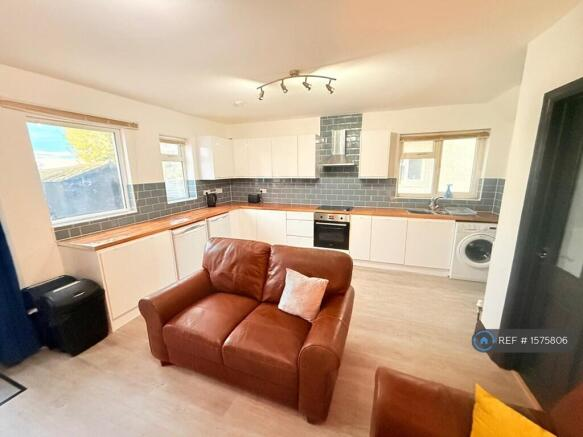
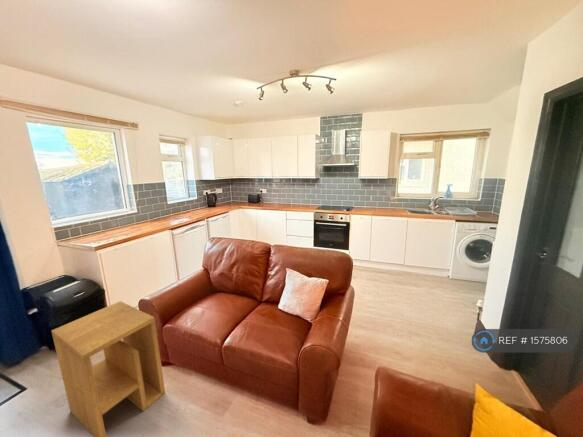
+ side table (112, 363)
